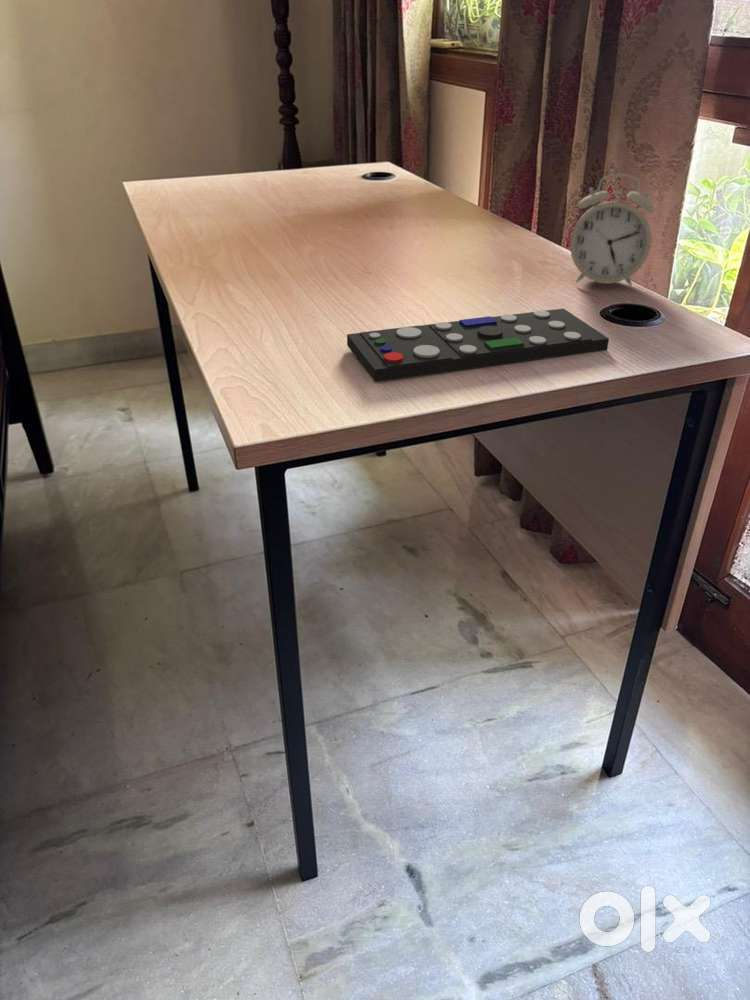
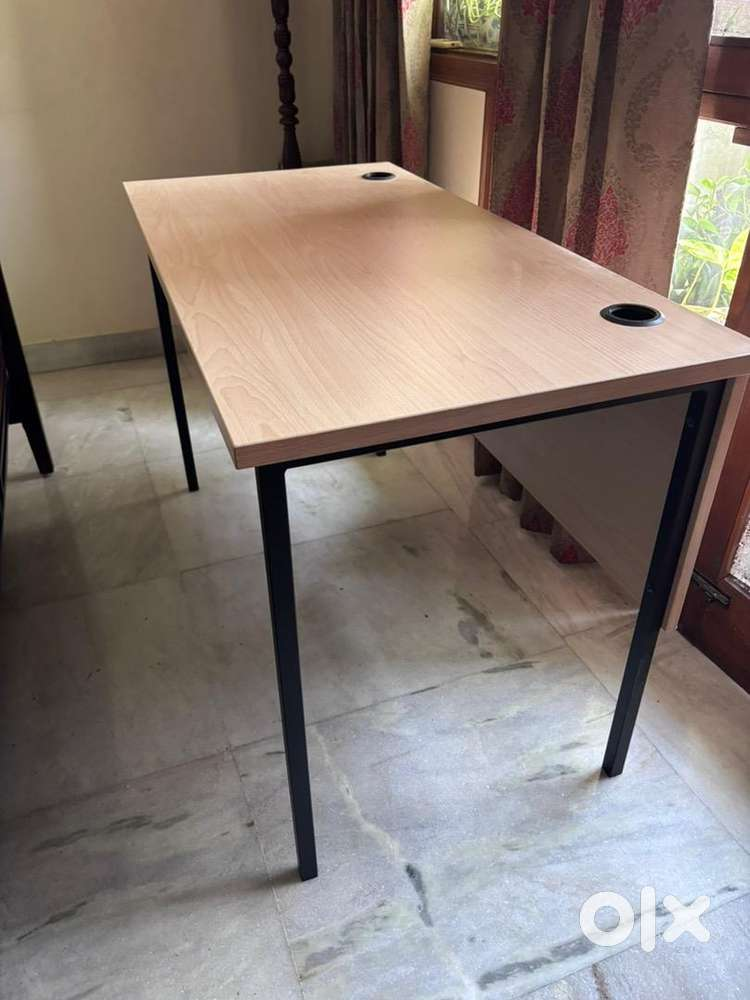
- alarm clock (611, 230)
- remote control (477, 340)
